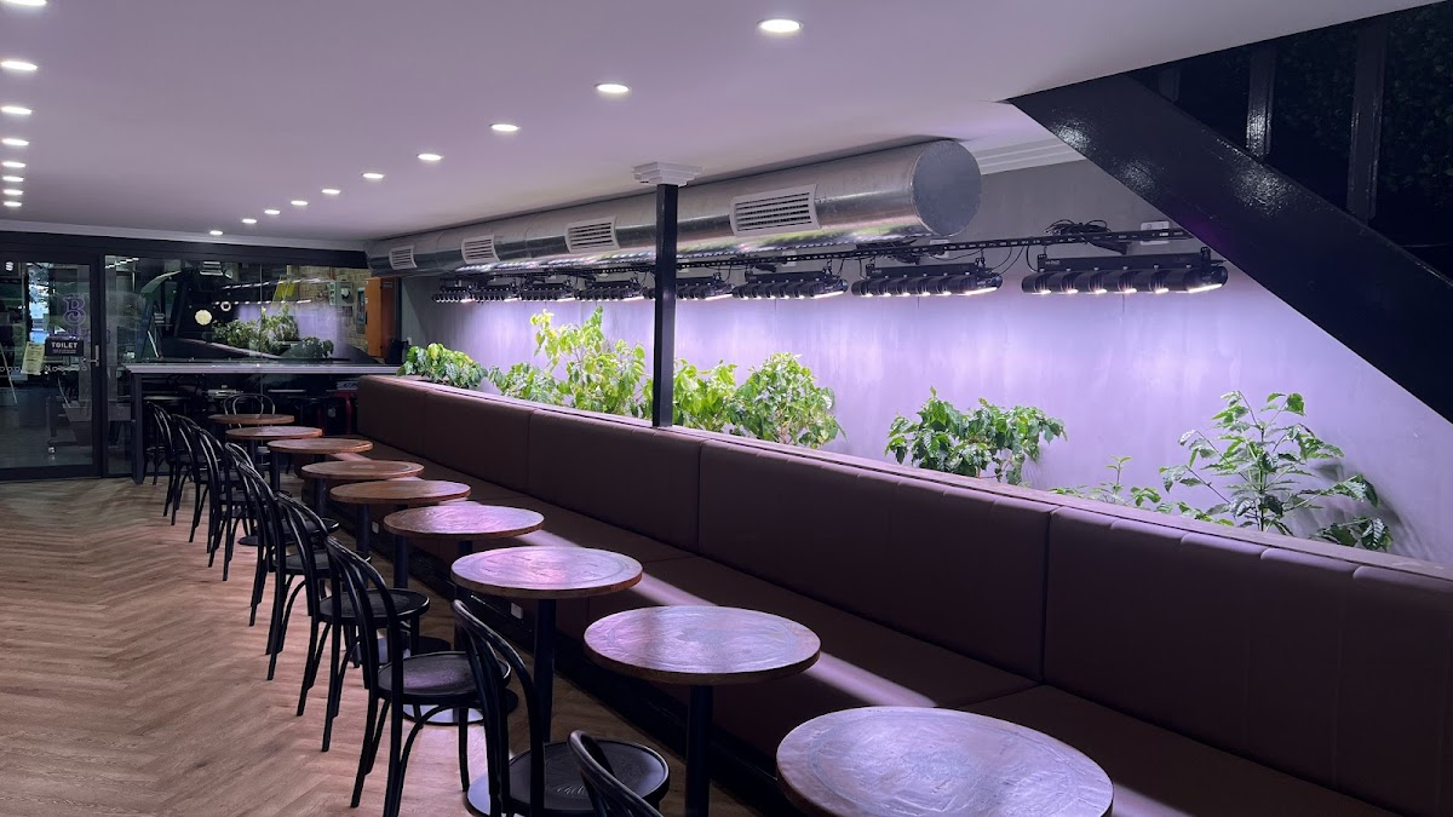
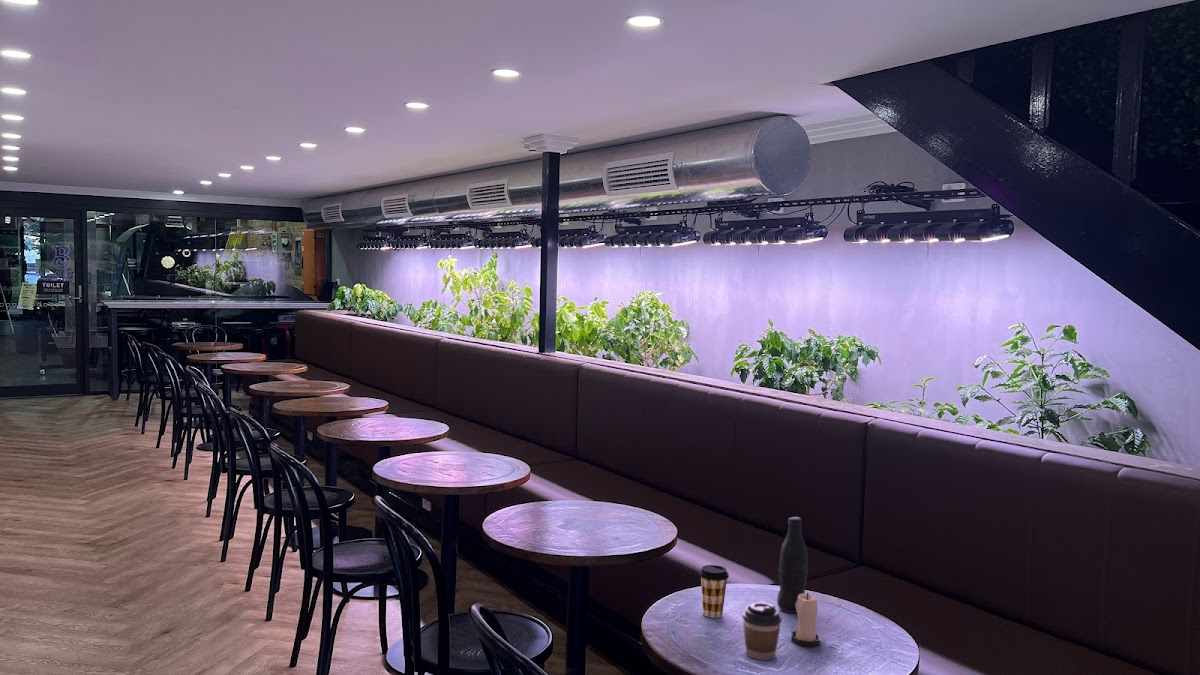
+ candle (806, 616)
+ bottle (793, 563)
+ coffee cup (713, 591)
+ coffee cup (761, 628)
